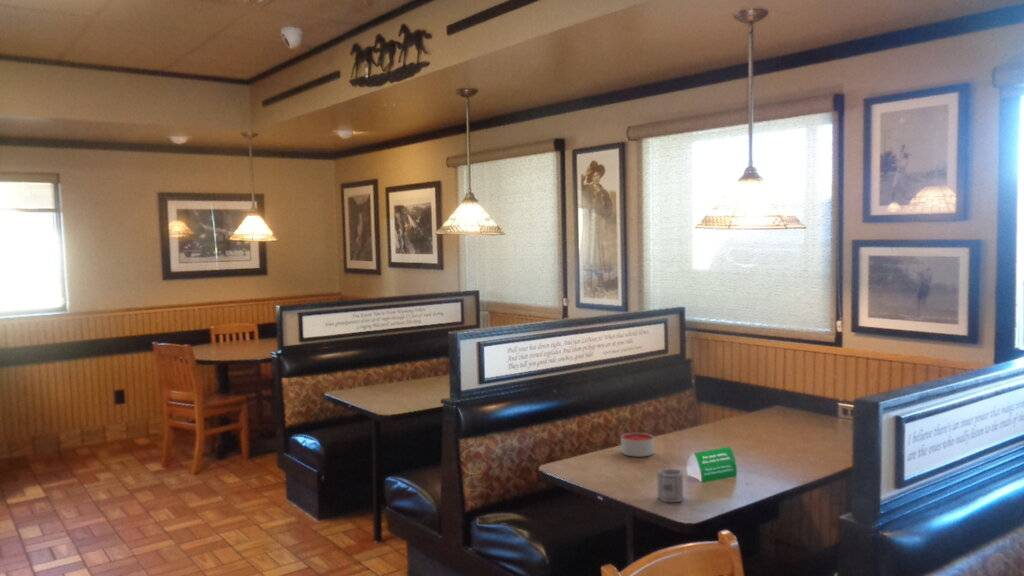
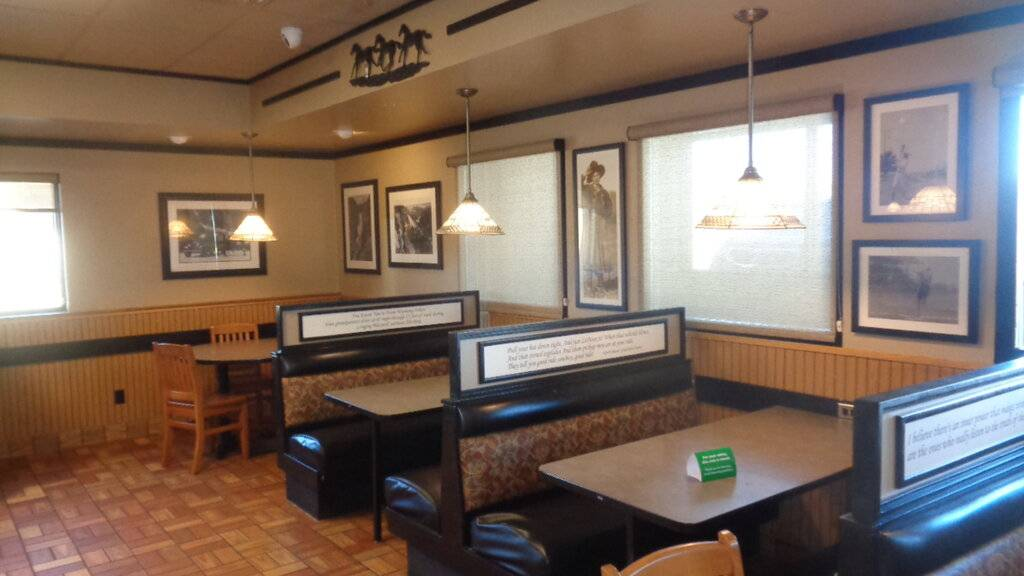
- candle (637, 443)
- cup (672, 484)
